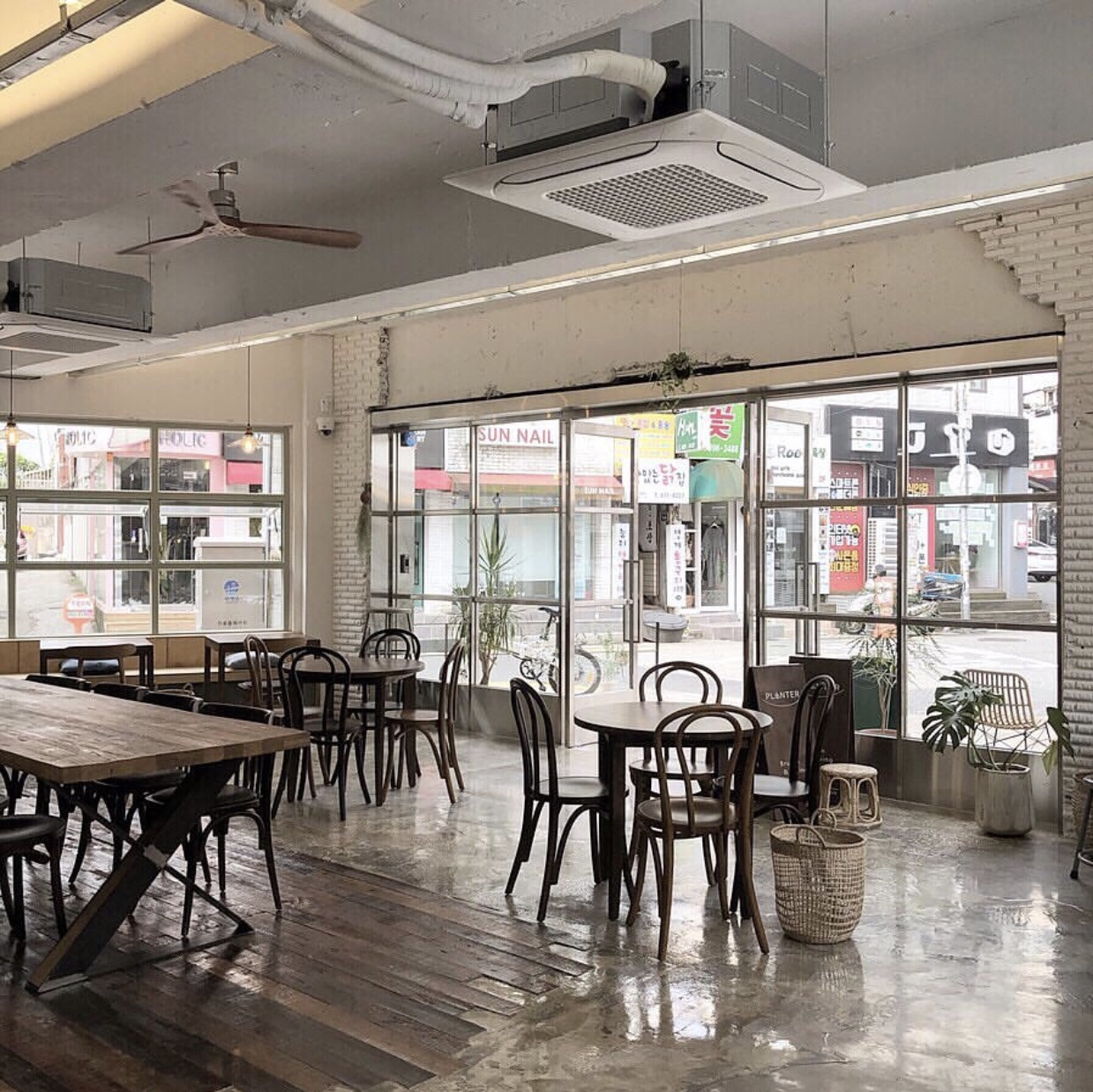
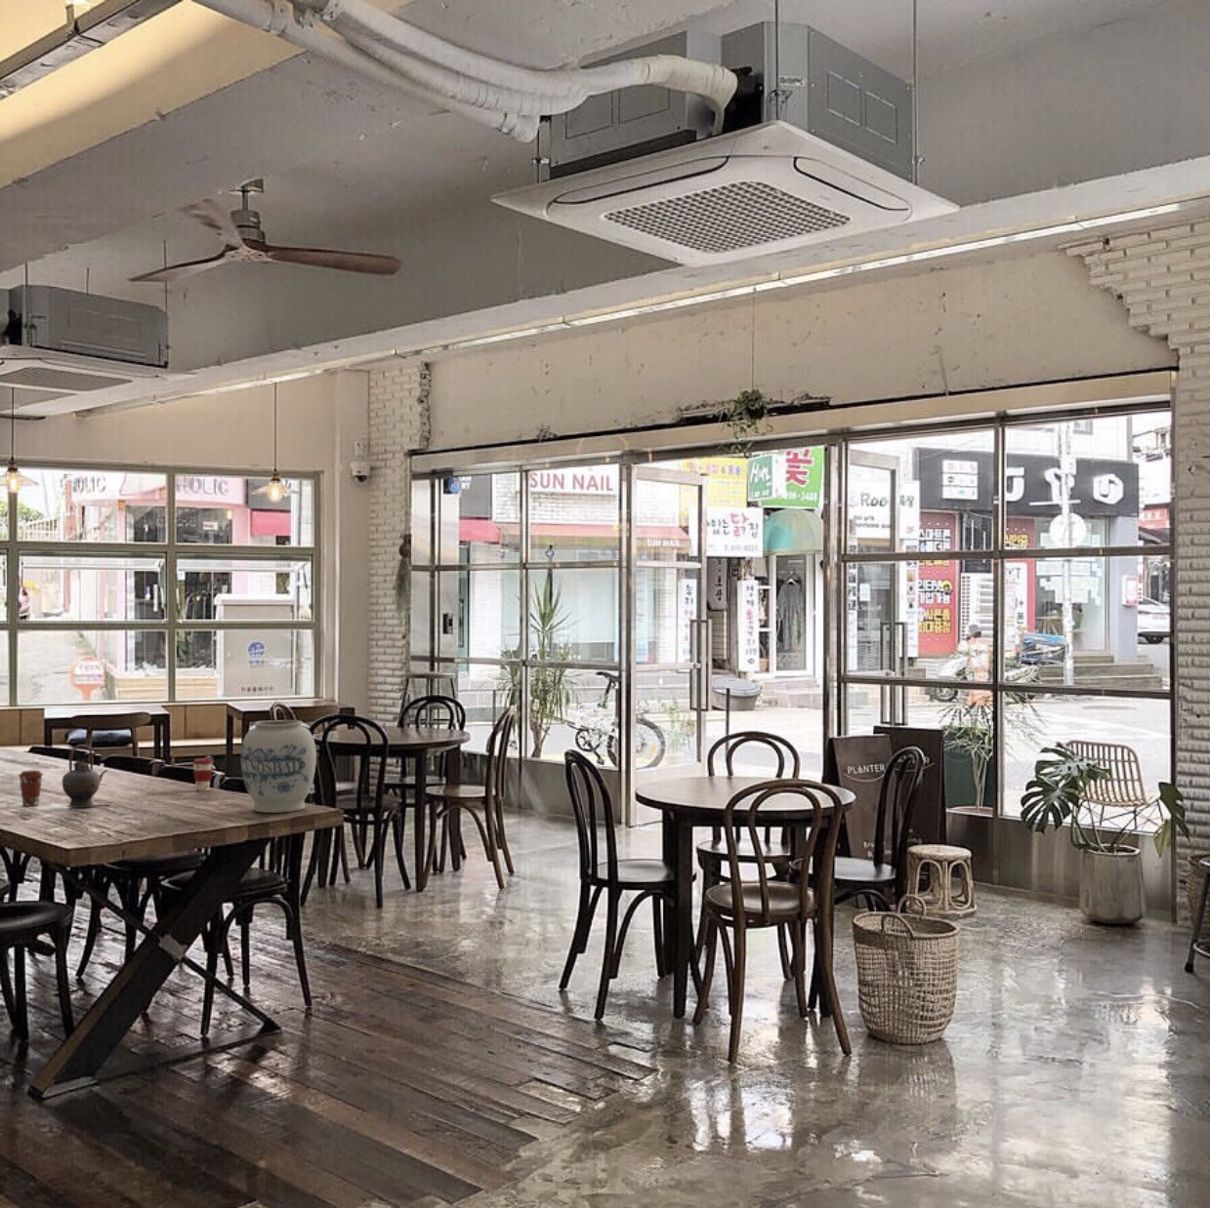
+ coffee cup (30, 788)
+ vase (278, 766)
+ teapot (85, 774)
+ coffee cup (203, 773)
